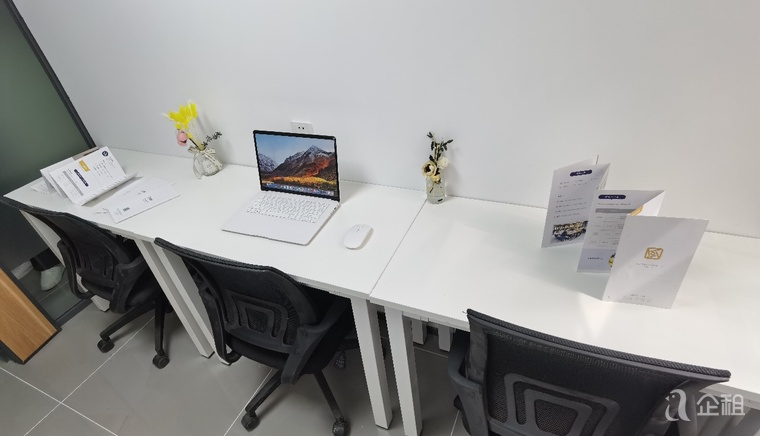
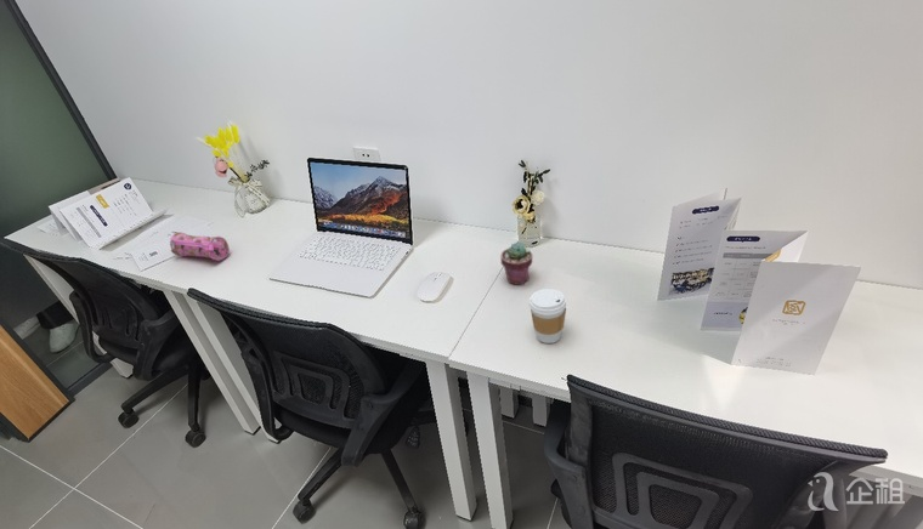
+ pencil case (199, 245)
+ potted succulent (516, 261)
+ coffee cup (548, 315)
